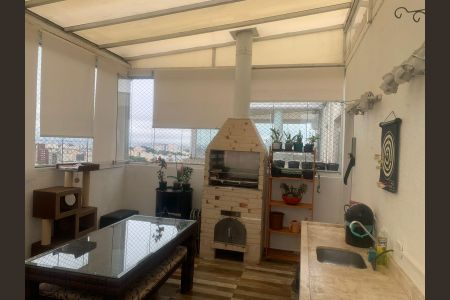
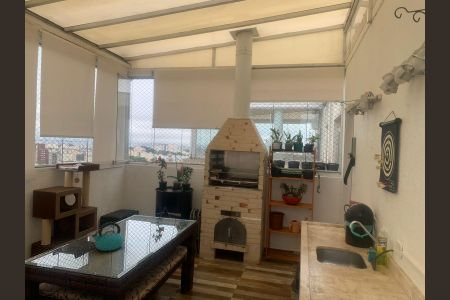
+ kettle (107, 235)
